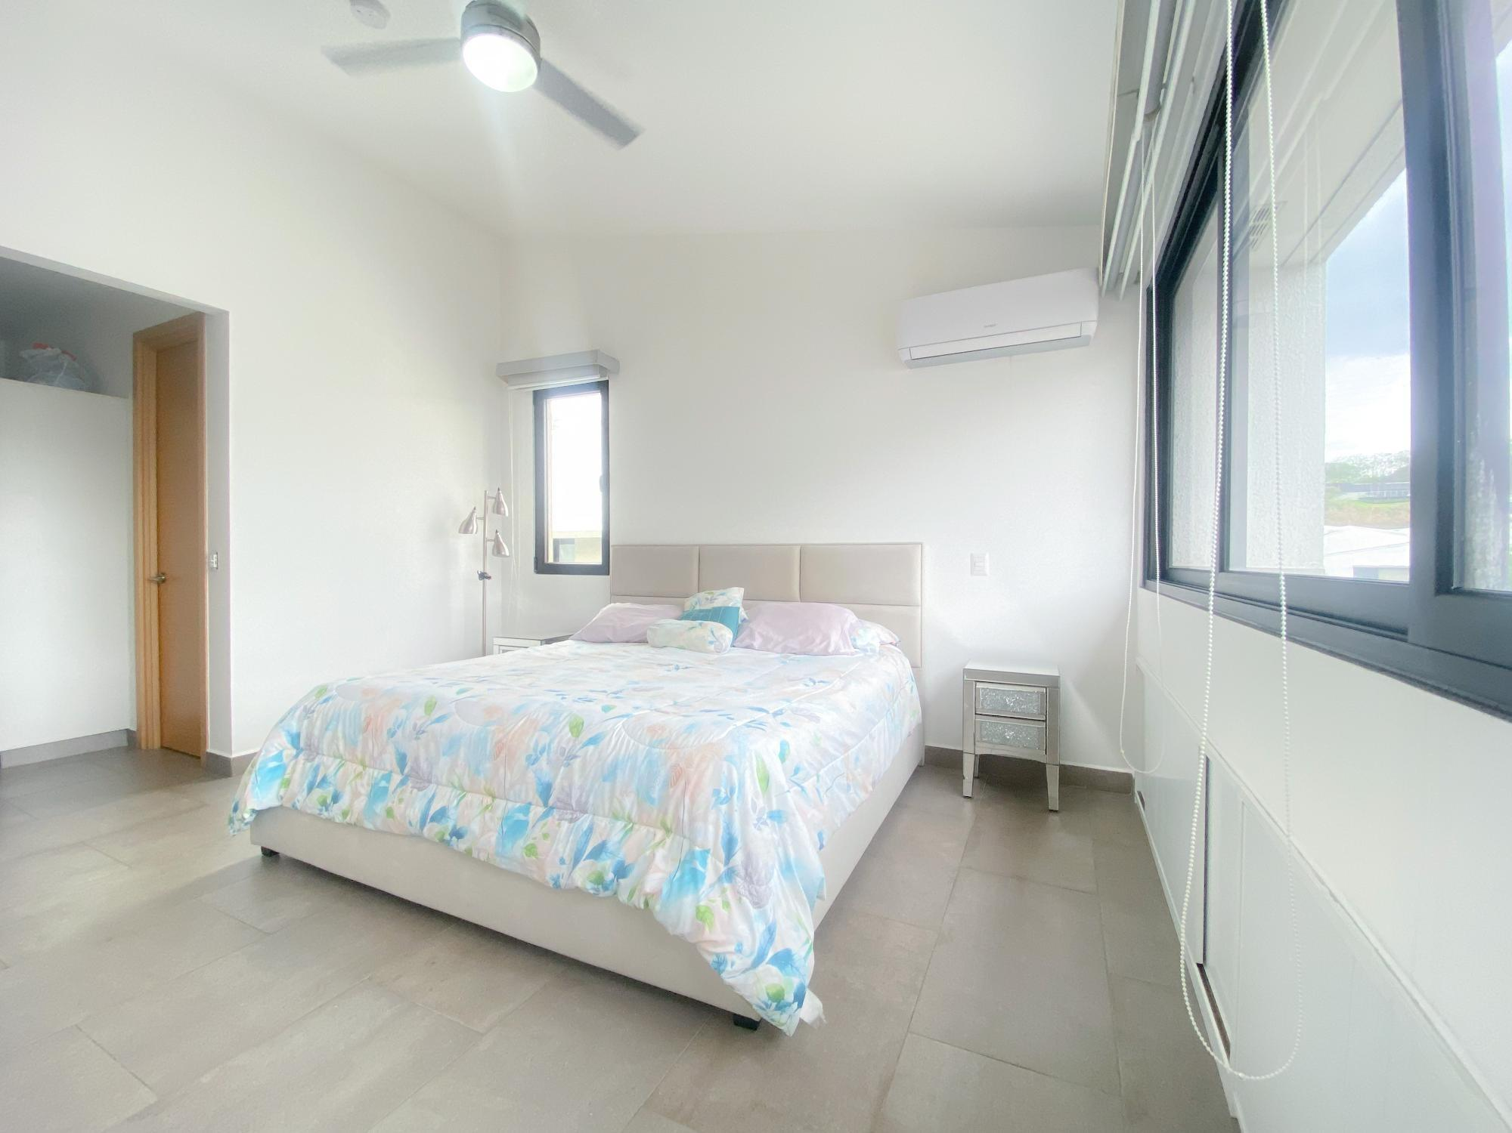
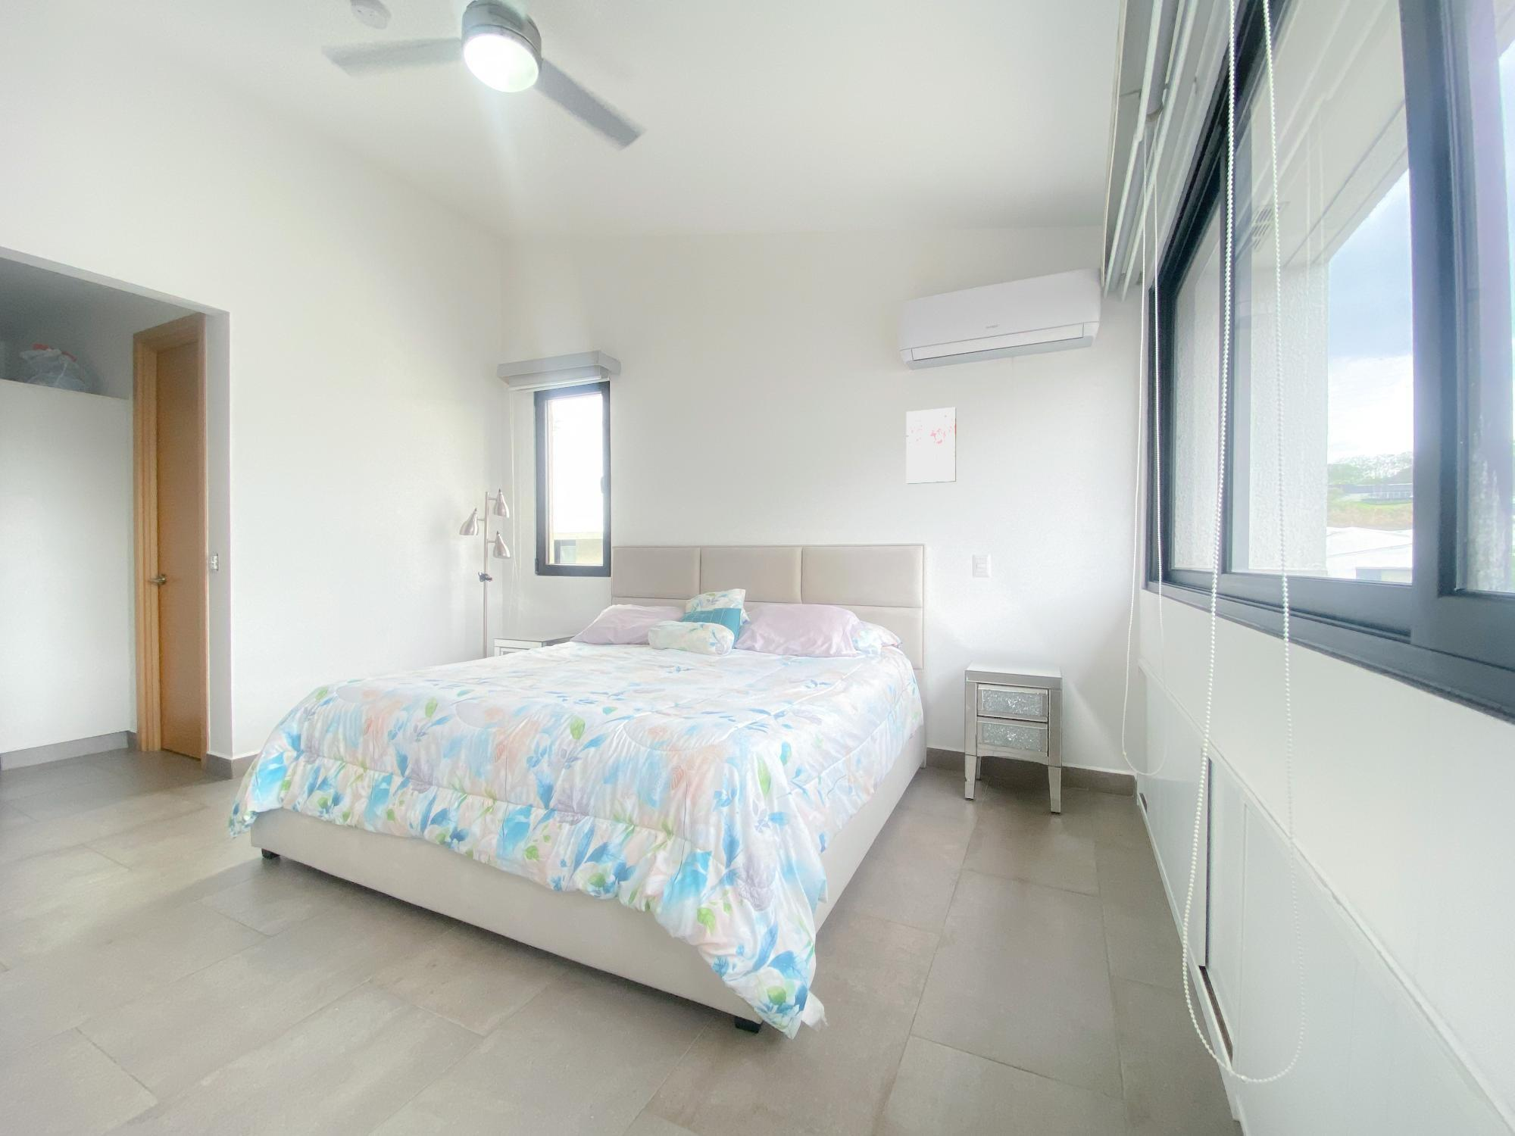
+ wall art (930, 446)
